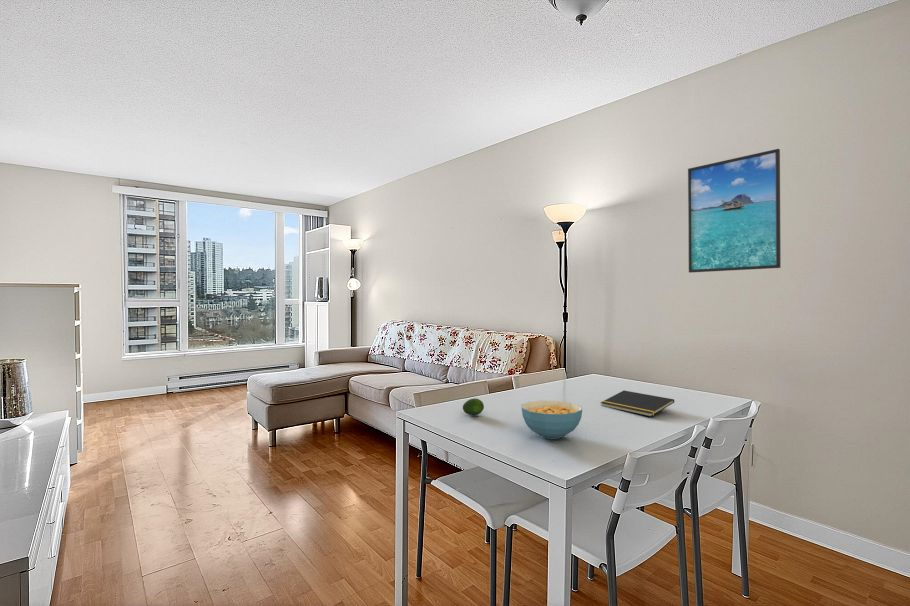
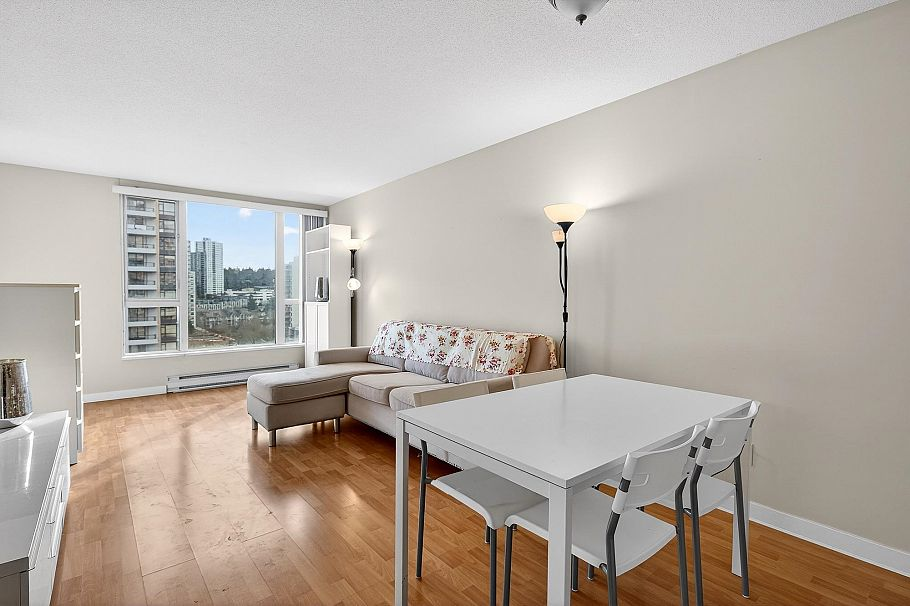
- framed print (731, 215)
- fruit (473, 406)
- notepad (636, 402)
- cereal bowl (551, 421)
